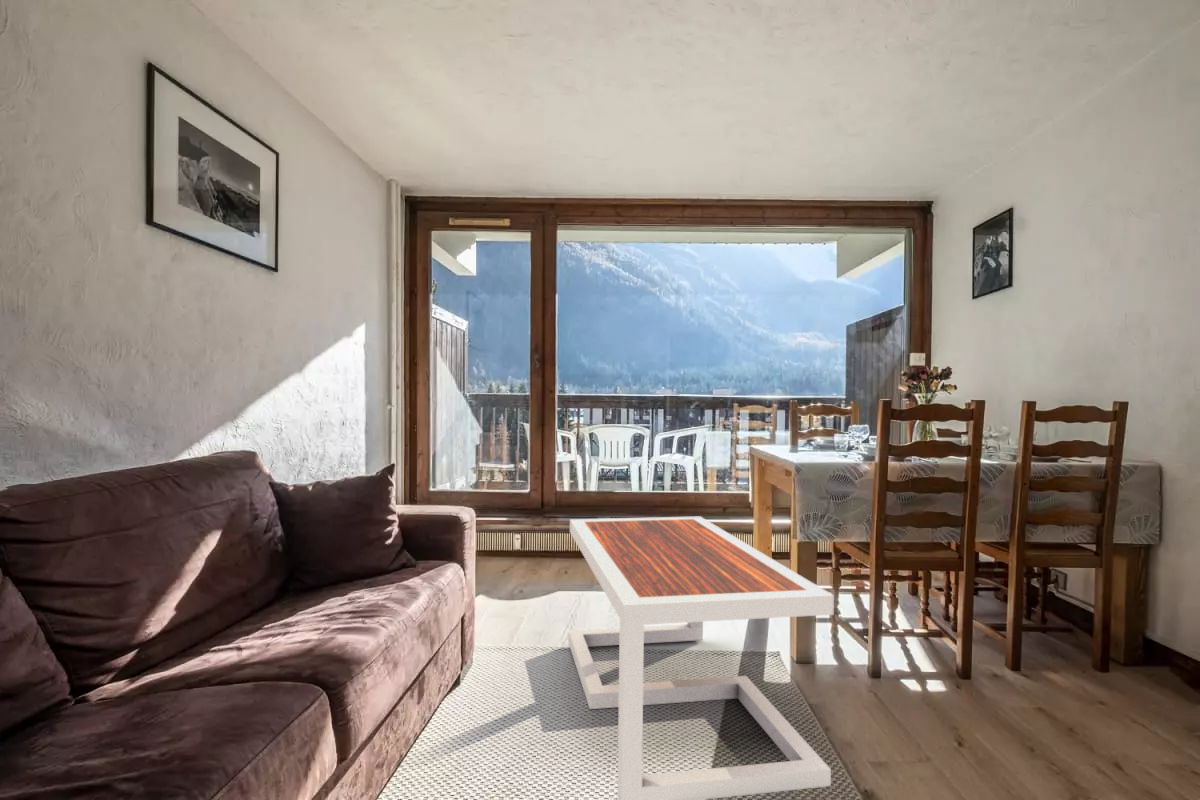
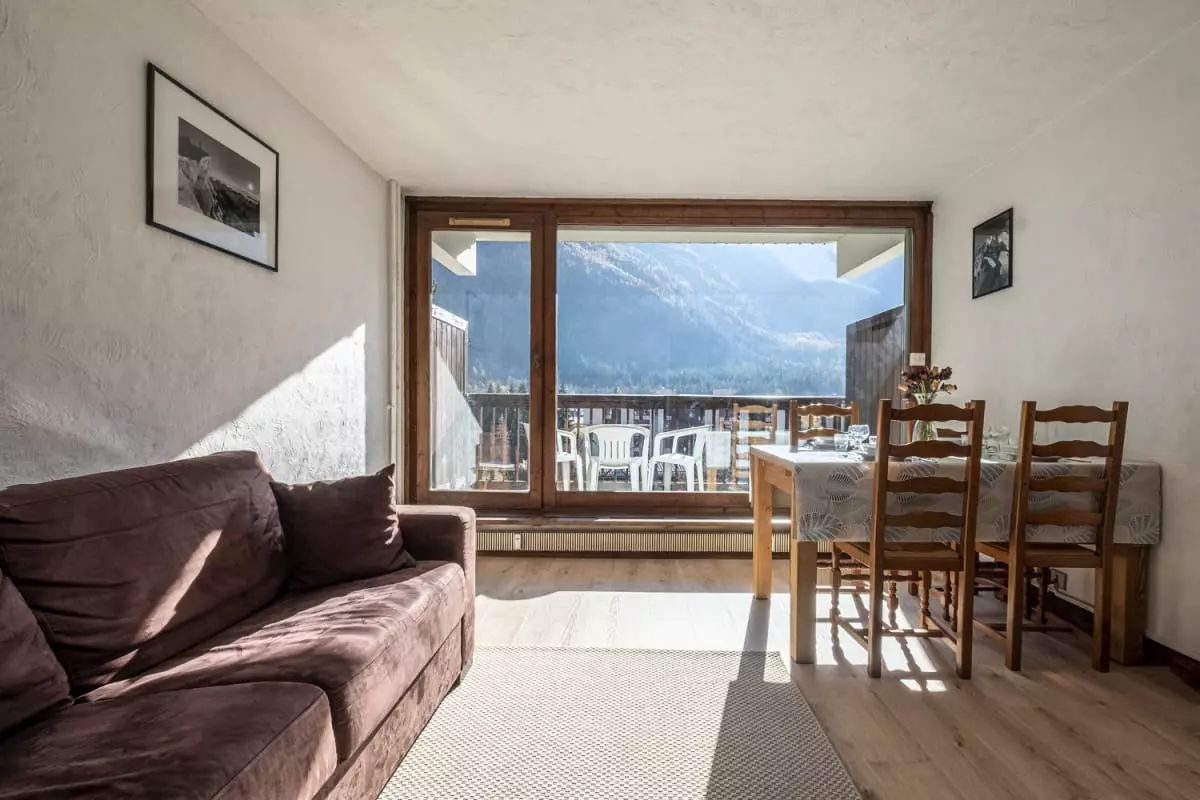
- coffee table (671, 625)
